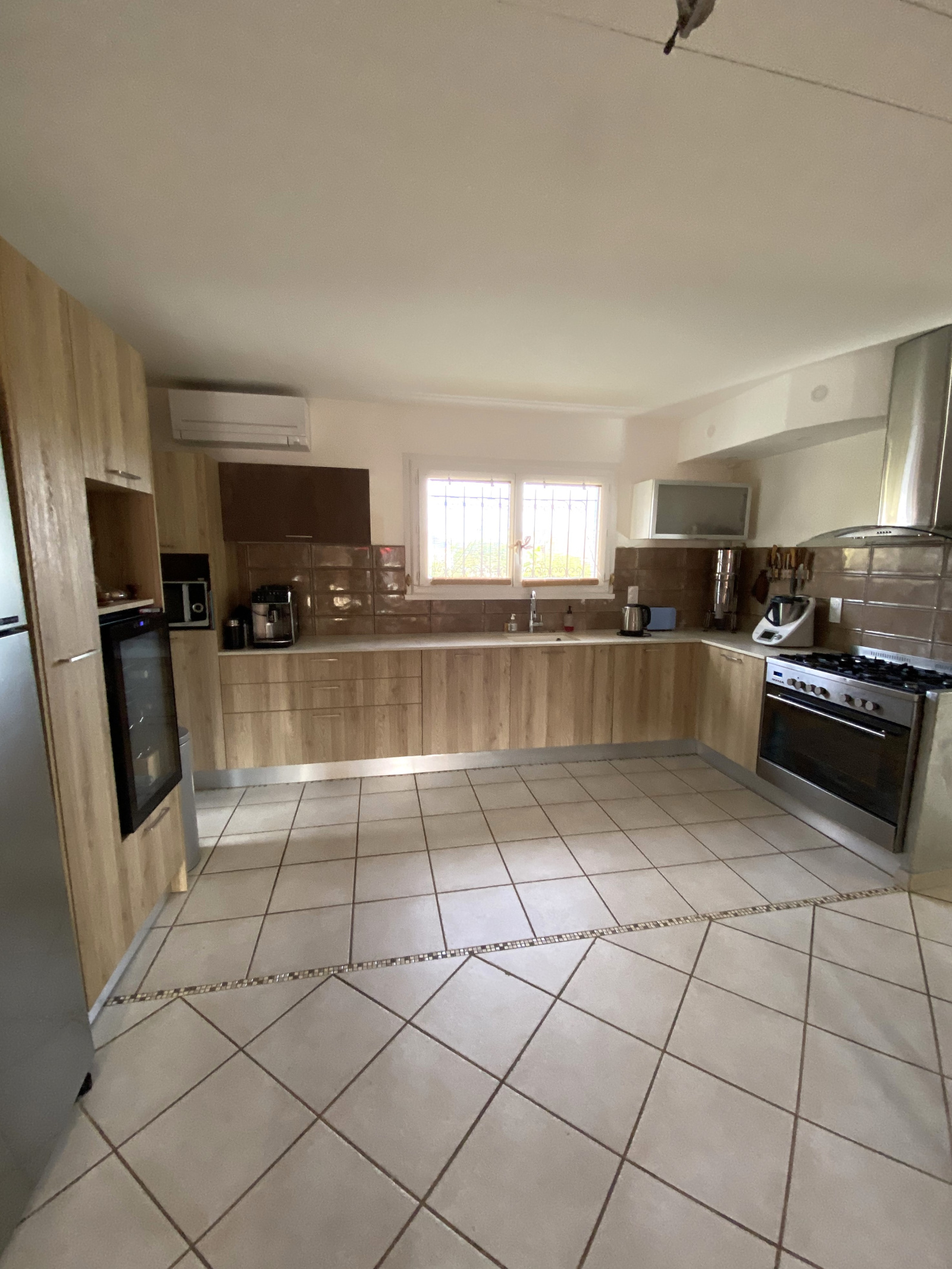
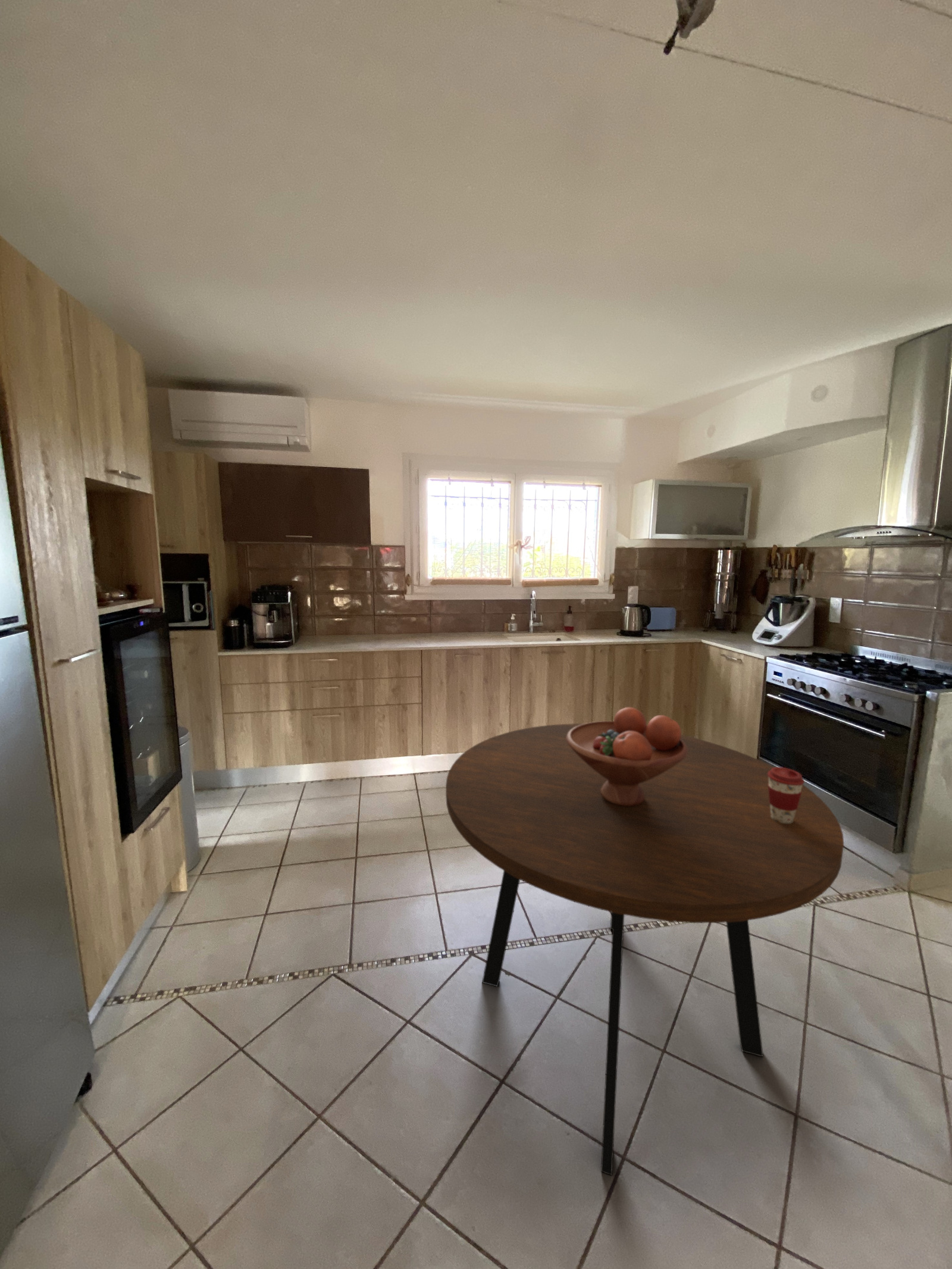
+ coffee cup (784, 795)
+ fruit bowl (624, 756)
+ dining table (616, 901)
